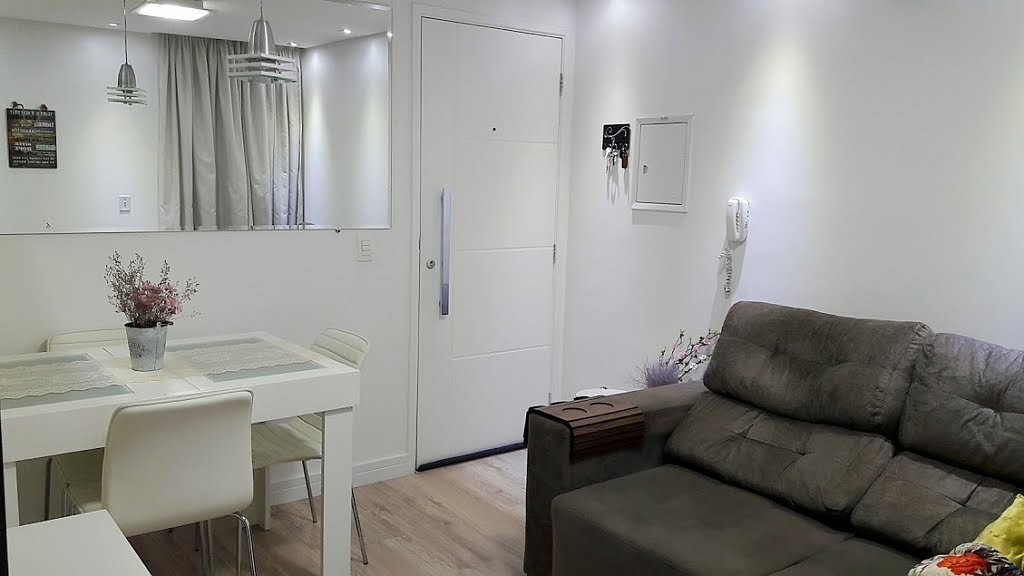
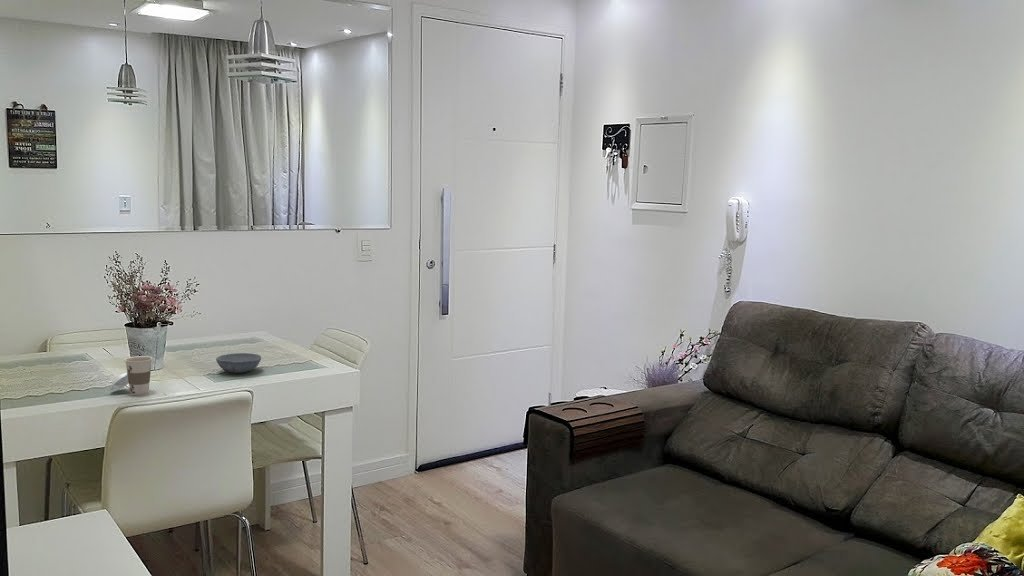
+ cup (131, 375)
+ bowl (239, 363)
